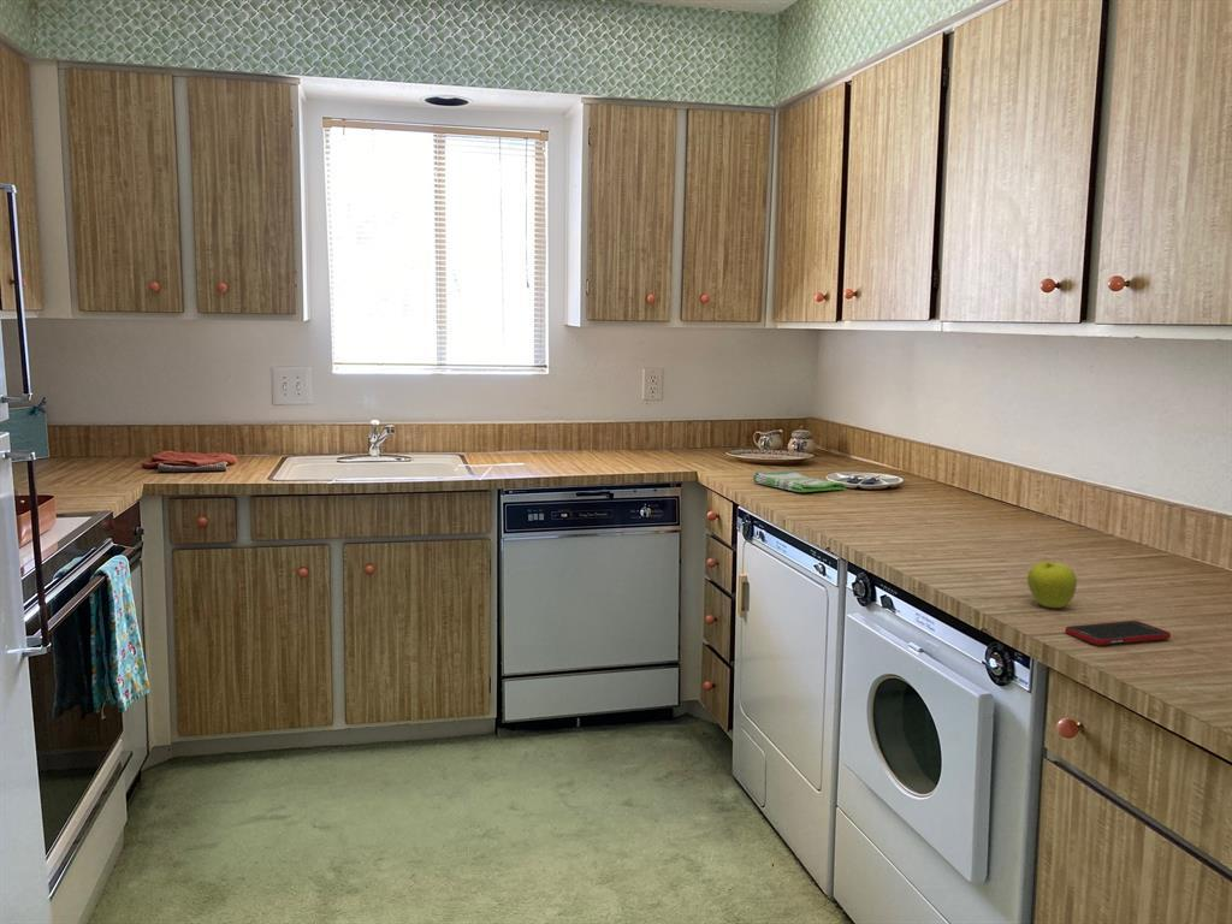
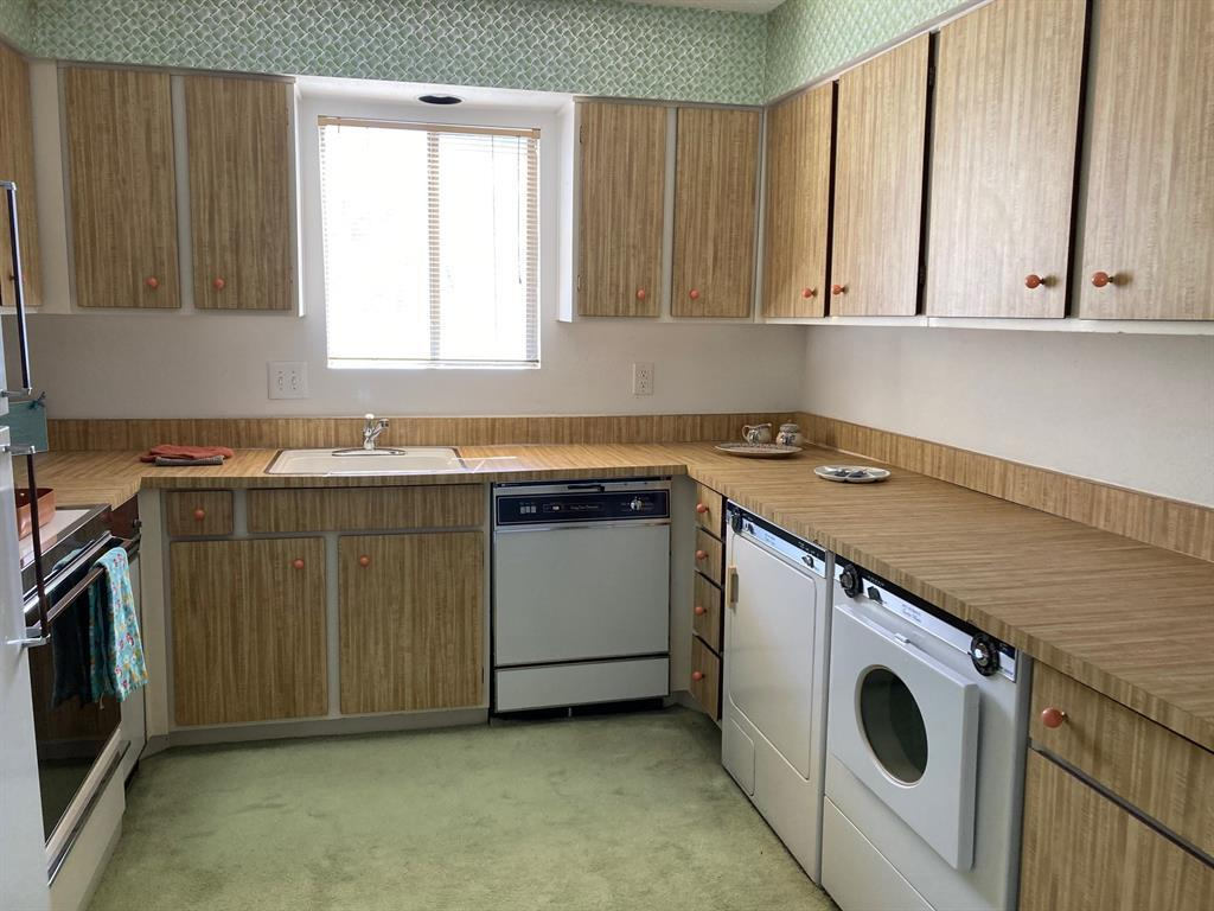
- dish towel (798, 480)
- fruit (1050, 584)
- cell phone (1116, 633)
